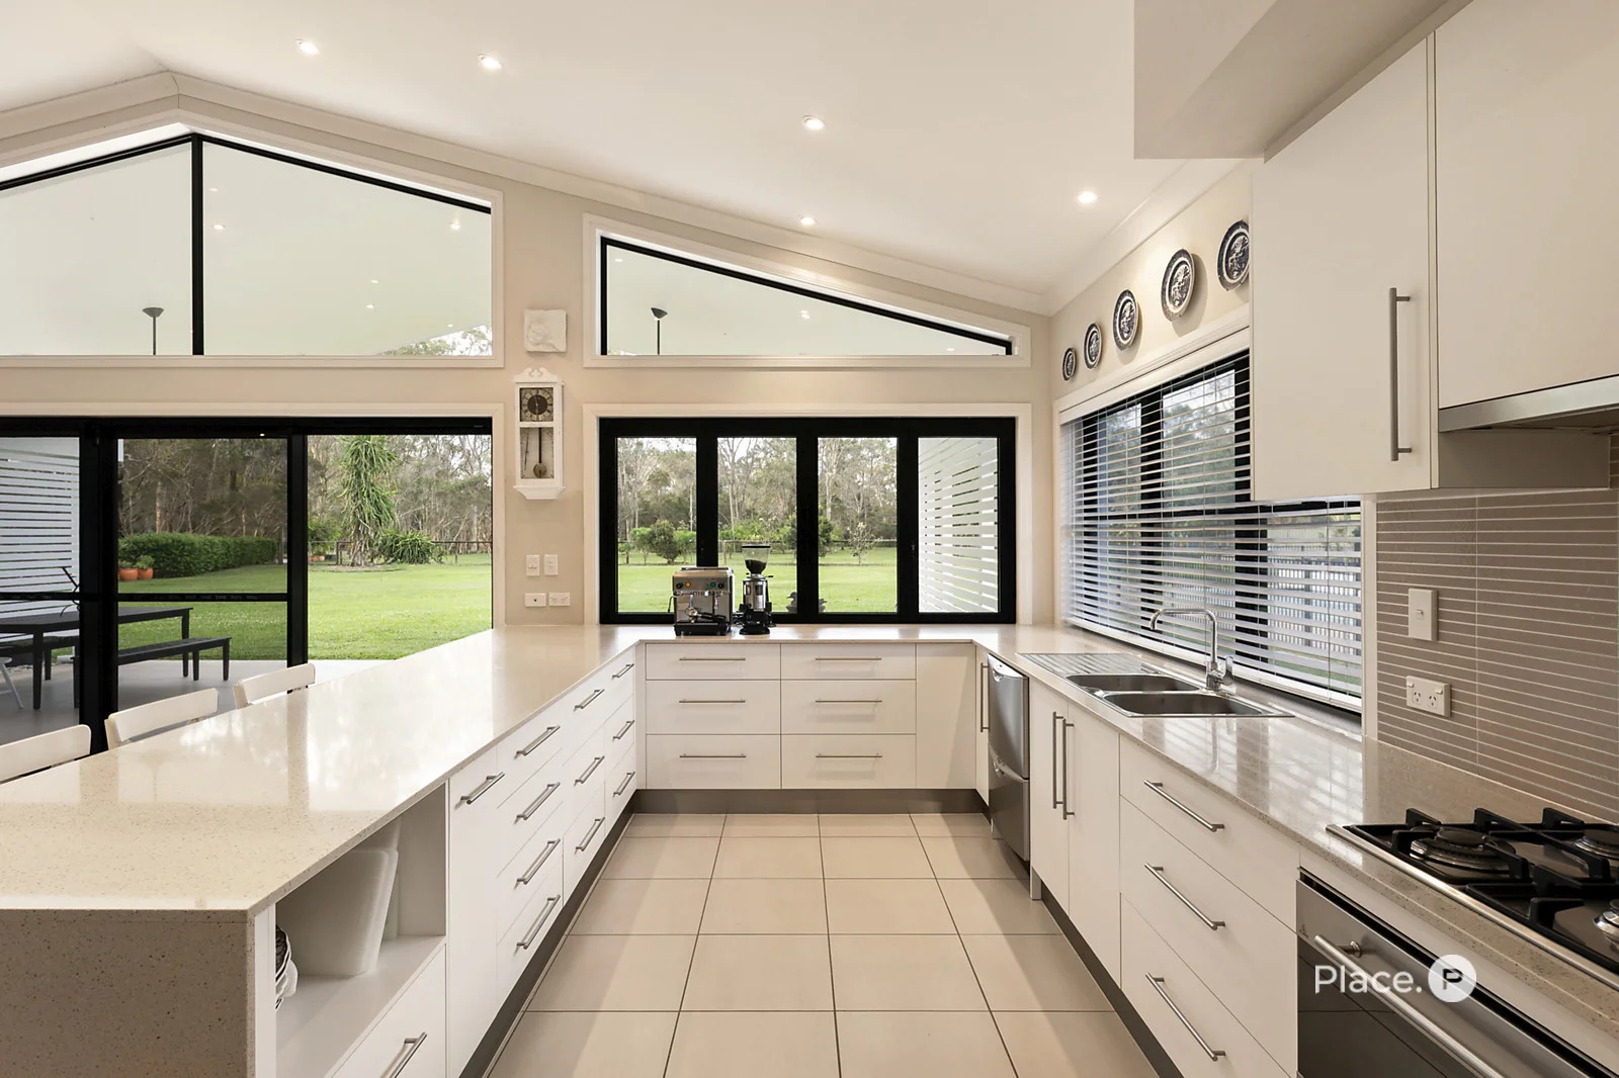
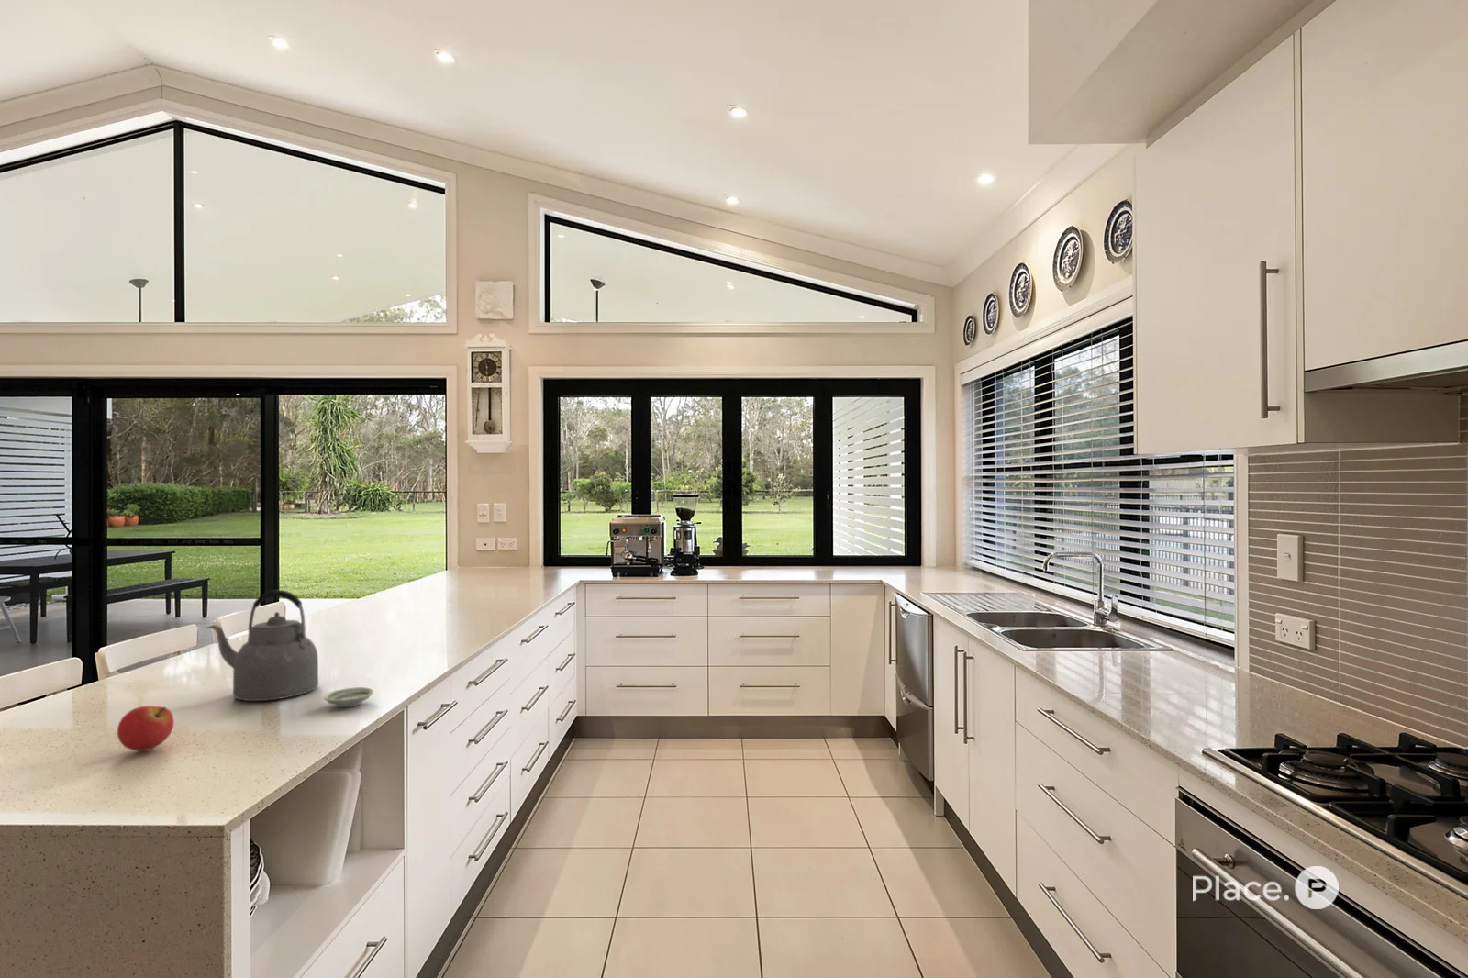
+ fruit (146, 728)
+ kettle (260, 641)
+ saucer (348, 699)
